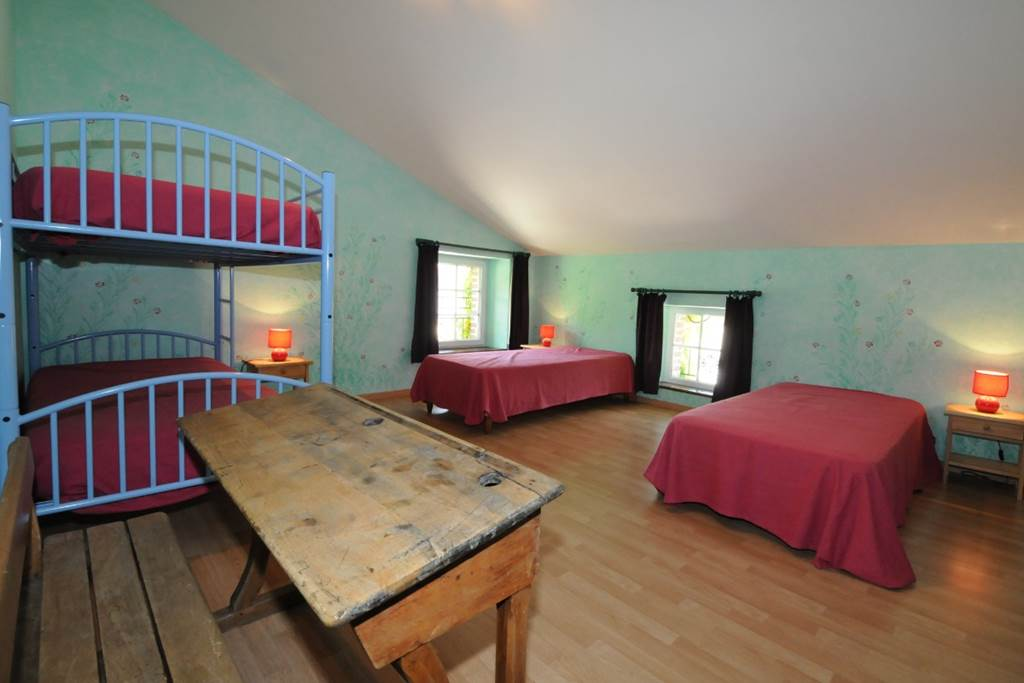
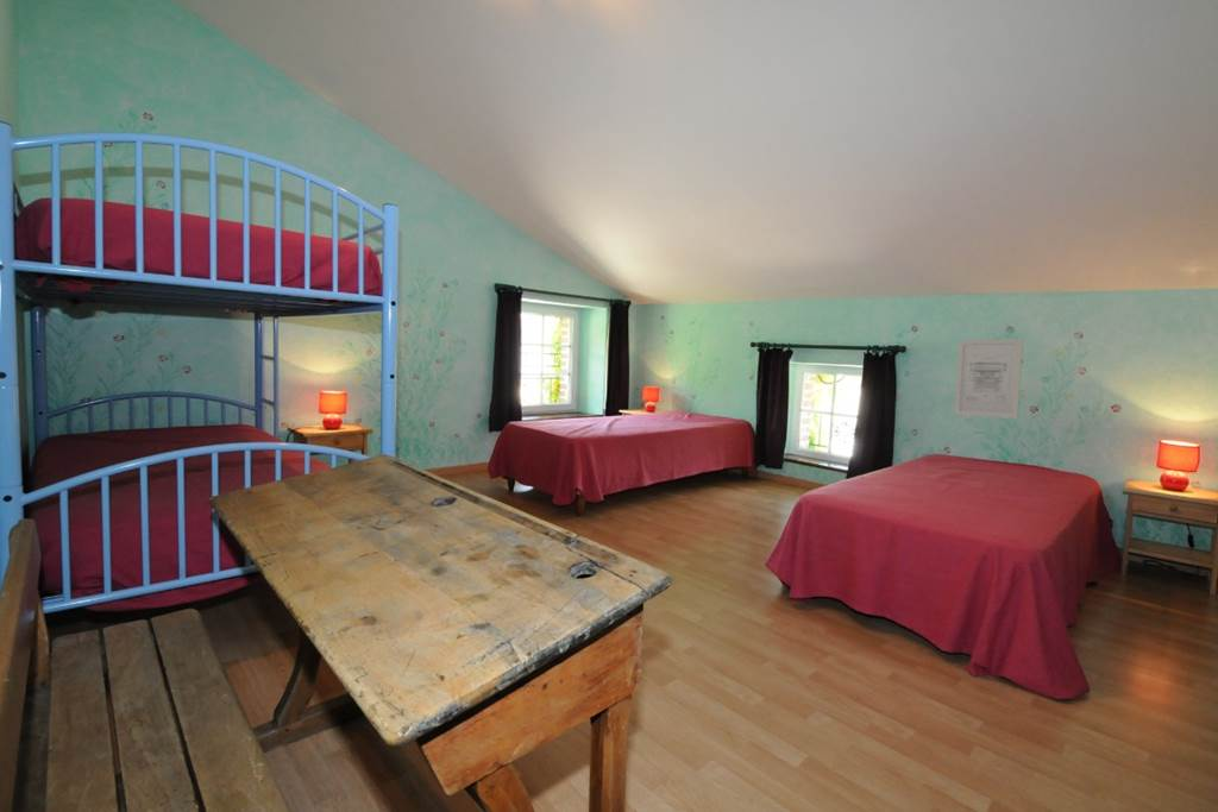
+ wall art (987, 378)
